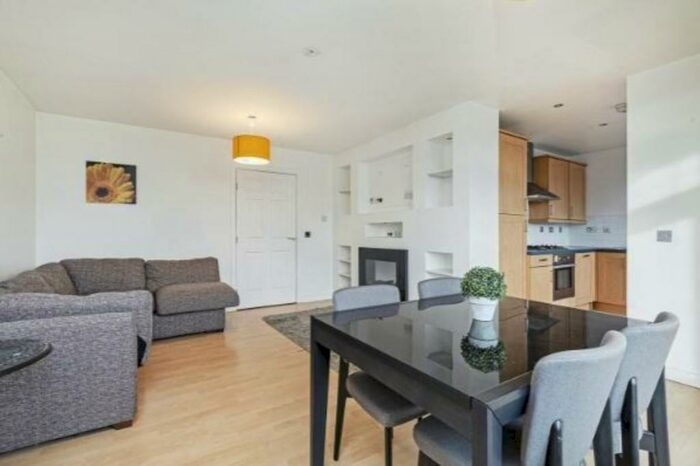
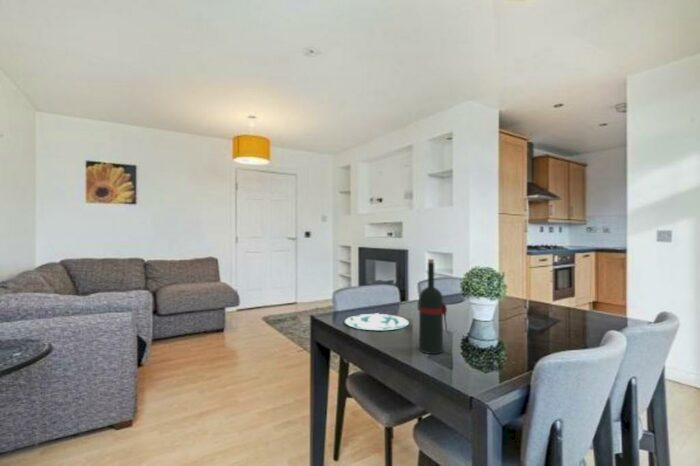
+ wine bottle (434, 304)
+ plate (376, 318)
